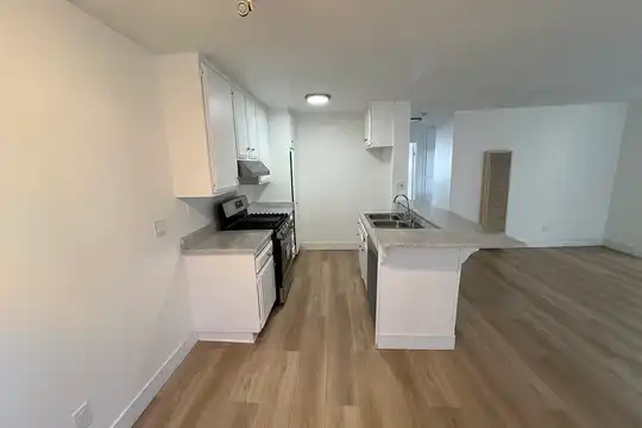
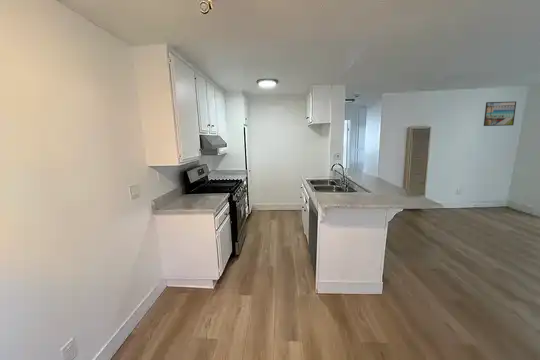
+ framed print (499, 113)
